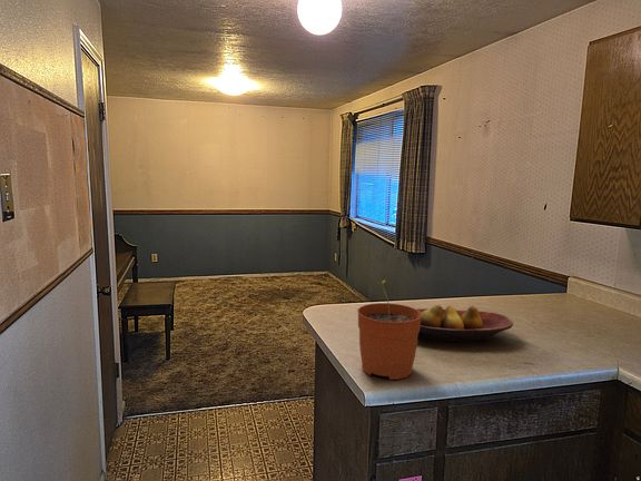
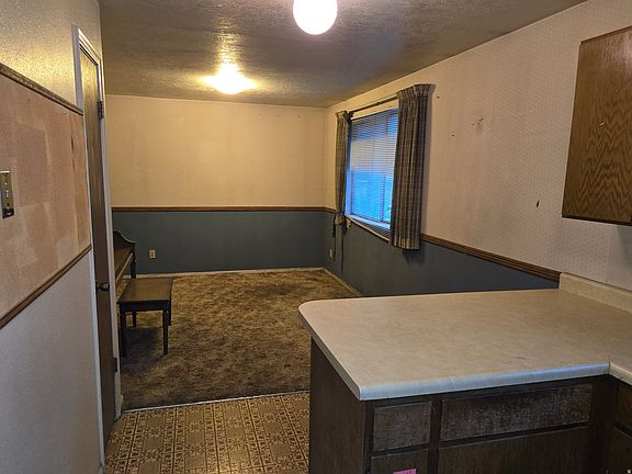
- plant pot (388, 325)
- fruit bowl (454, 320)
